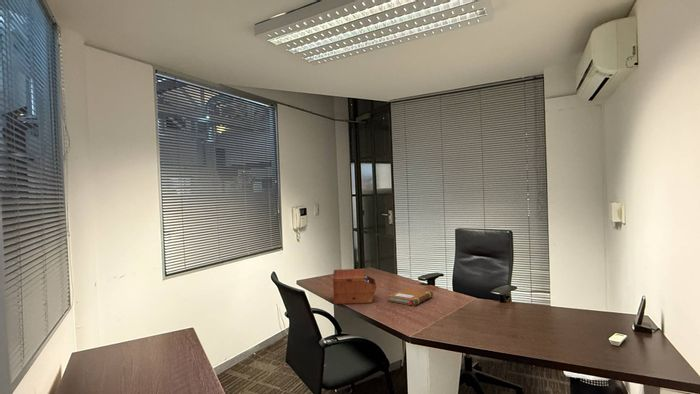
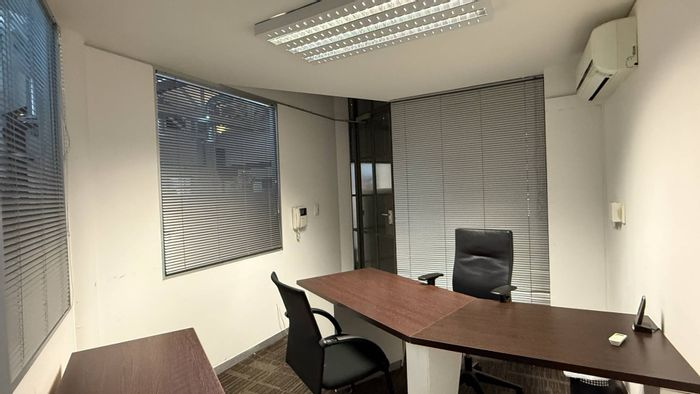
- notebook (410, 296)
- sewing box (354, 285)
